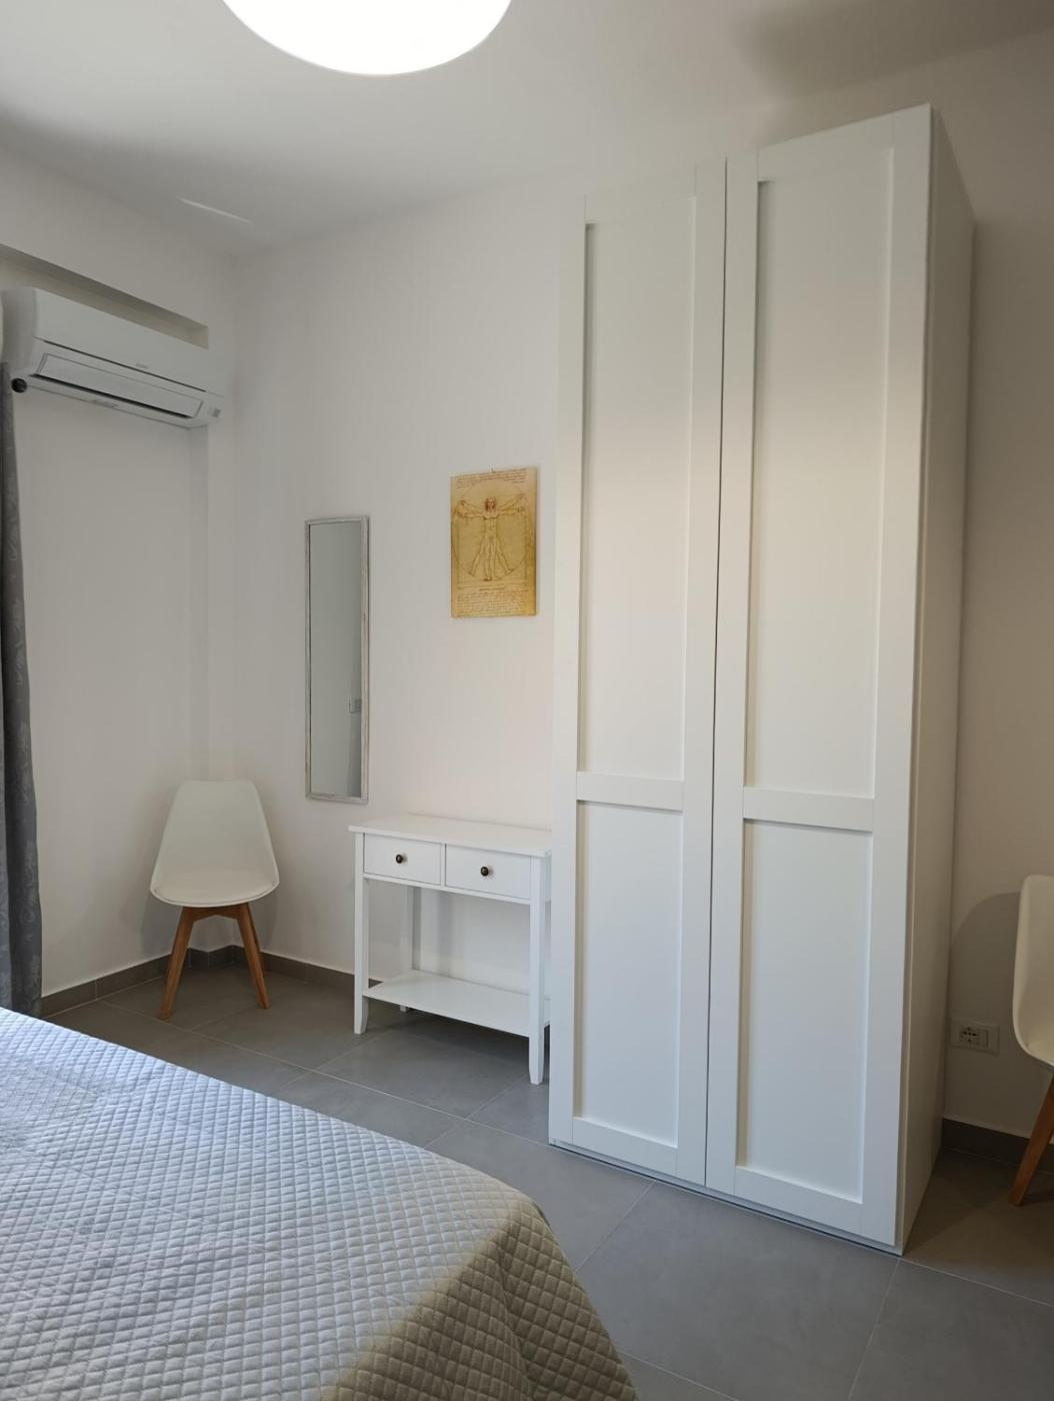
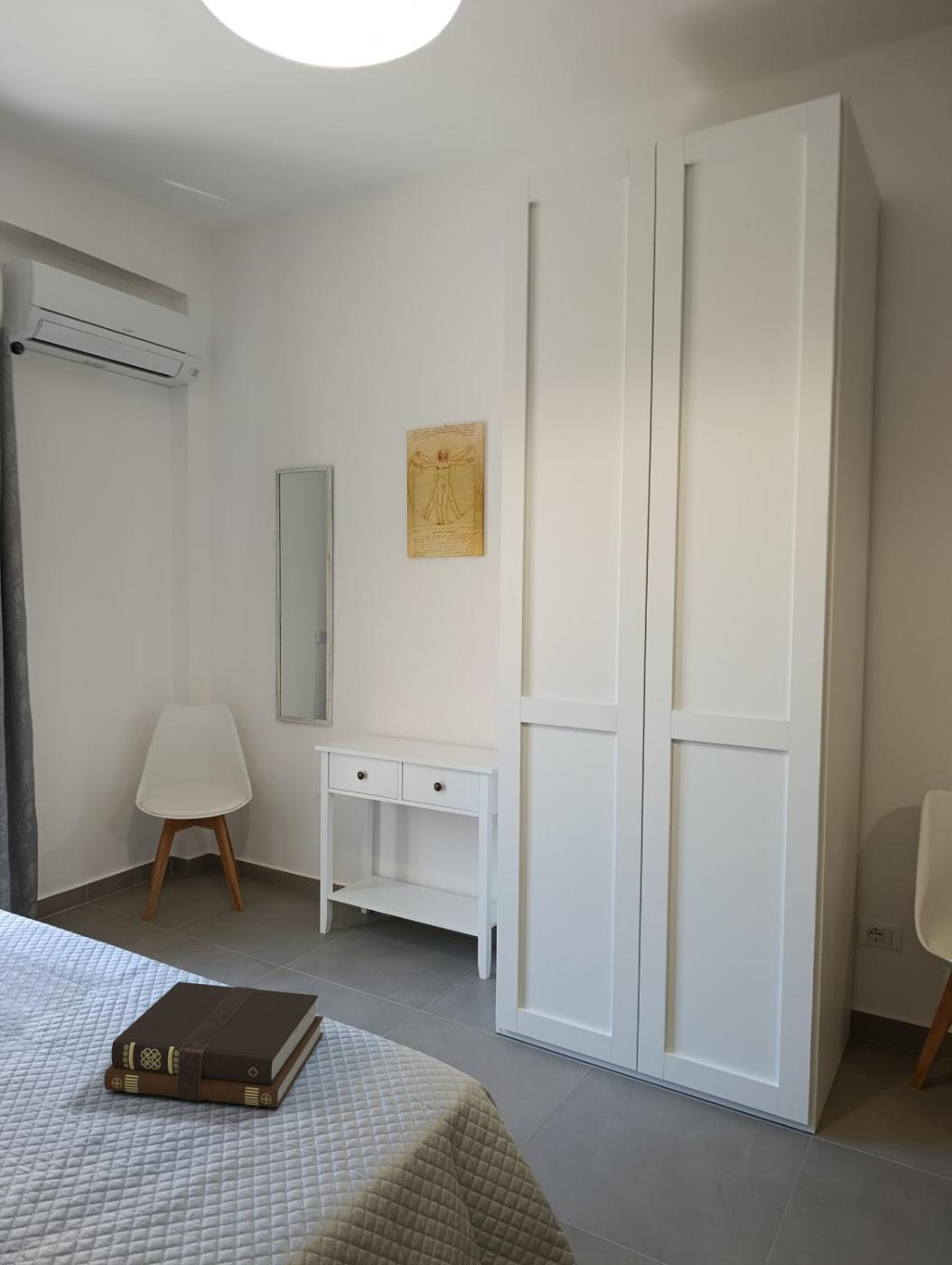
+ bible (220, 1039)
